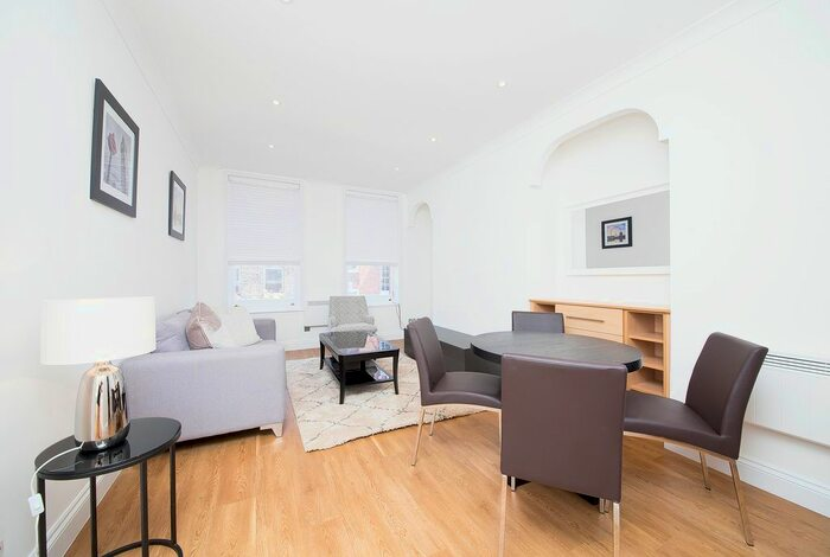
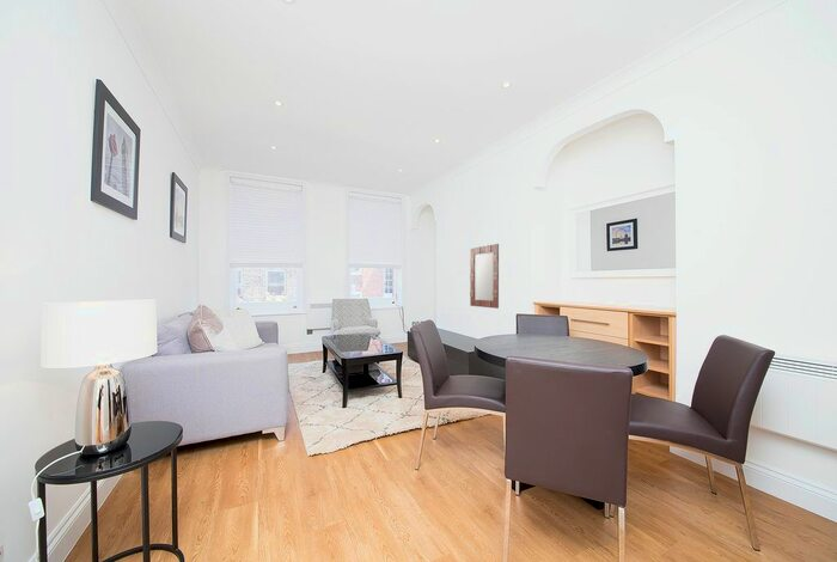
+ home mirror (483, 276)
